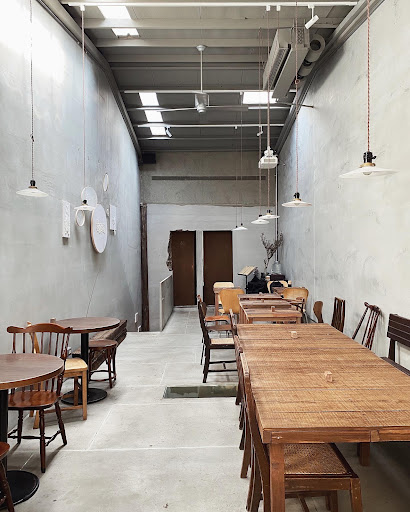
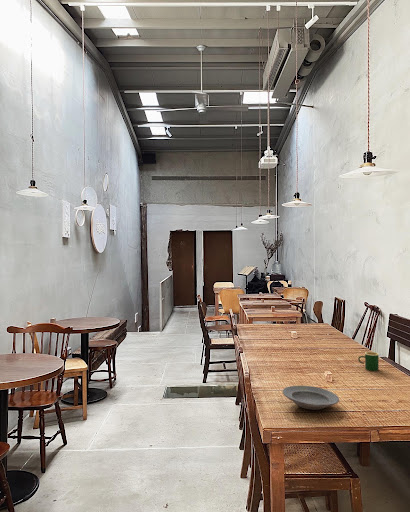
+ plate (310, 399)
+ mug (368, 361)
